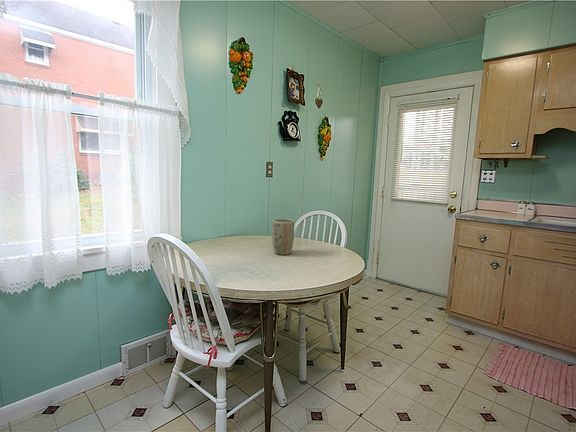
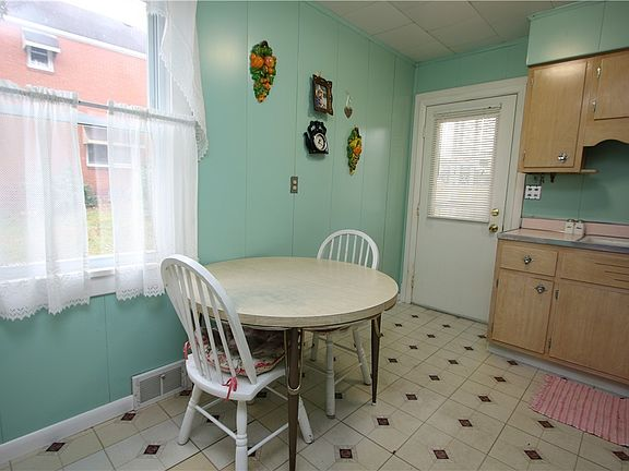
- plant pot (283, 236)
